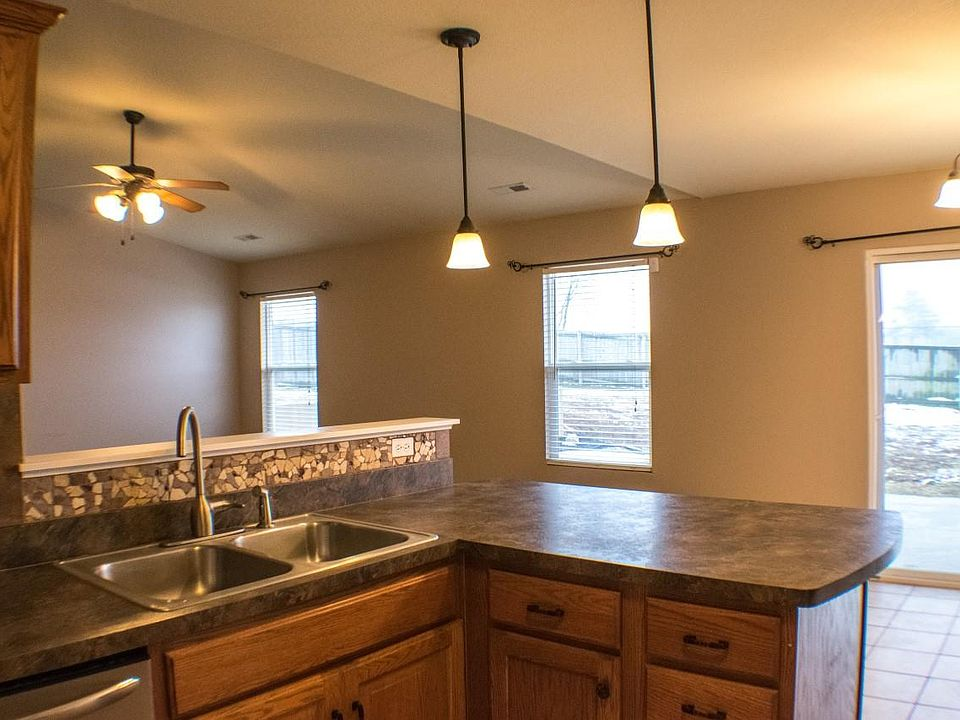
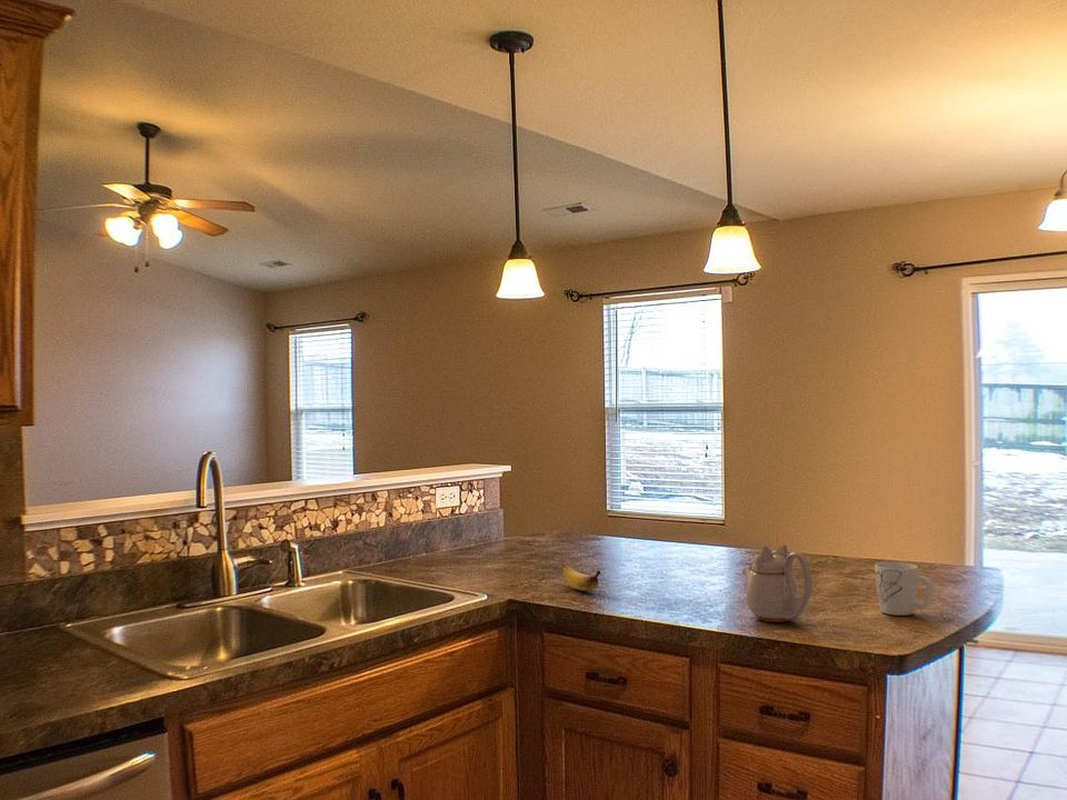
+ teapot (776, 582)
+ banana (580, 577)
+ mug (904, 589)
